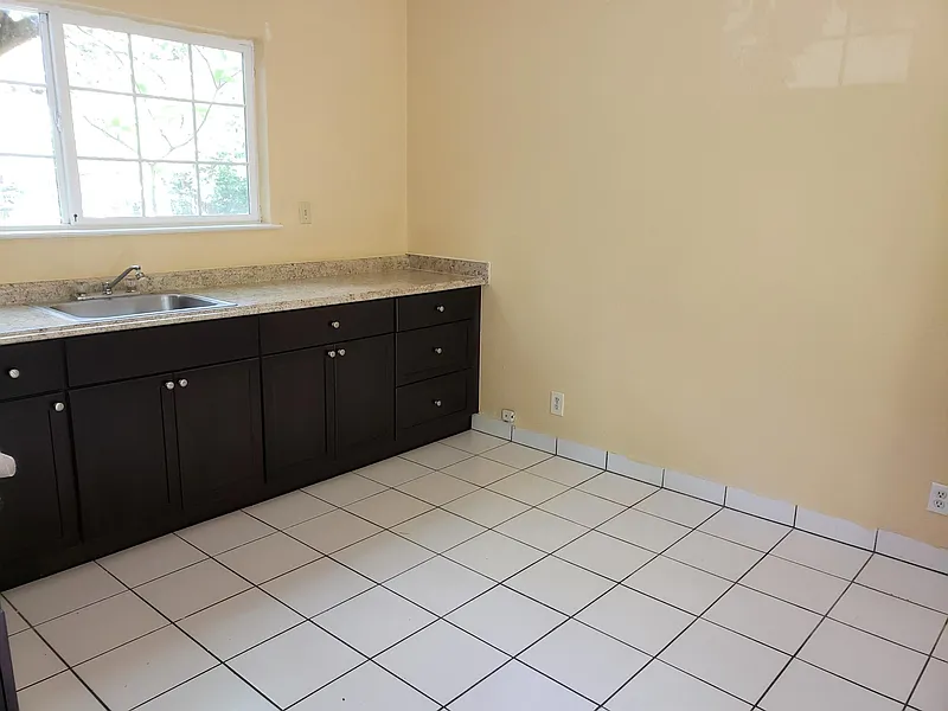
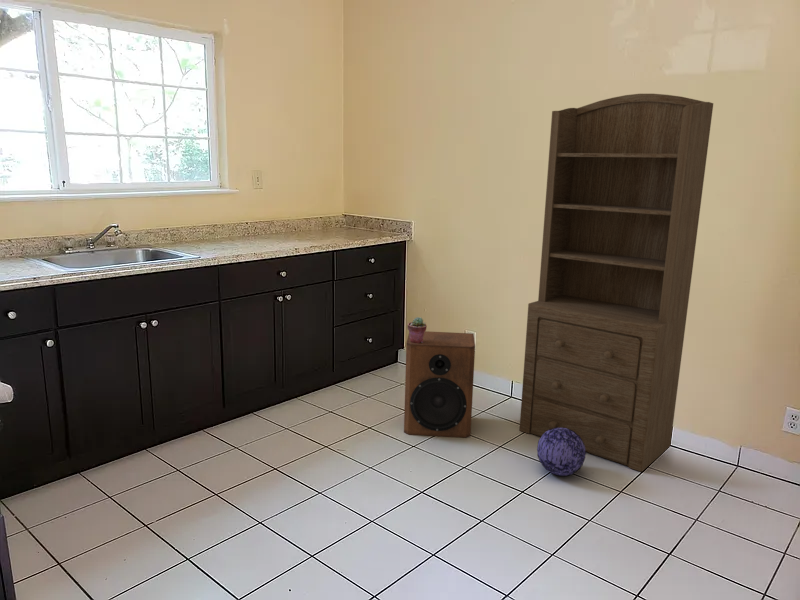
+ decorative ball (561, 451)
+ potted succulent (417, 329)
+ shelving unit (607, 274)
+ speaker (439, 382)
